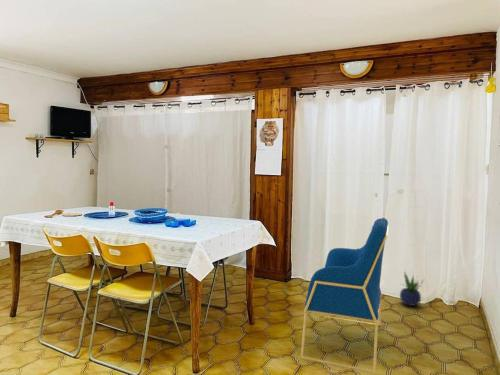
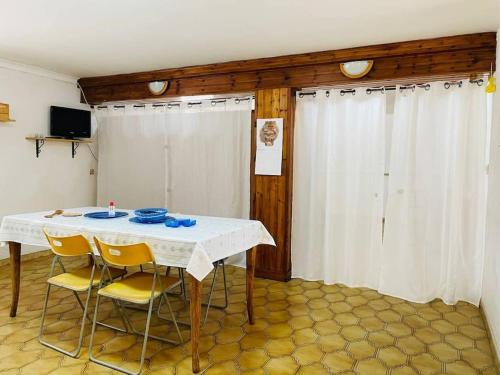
- potted plant (412, 288)
- armchair (346, 279)
